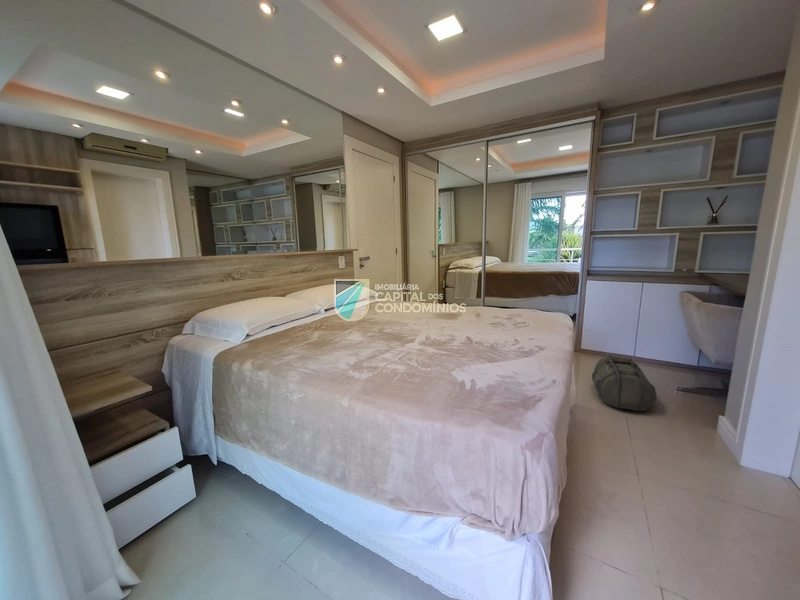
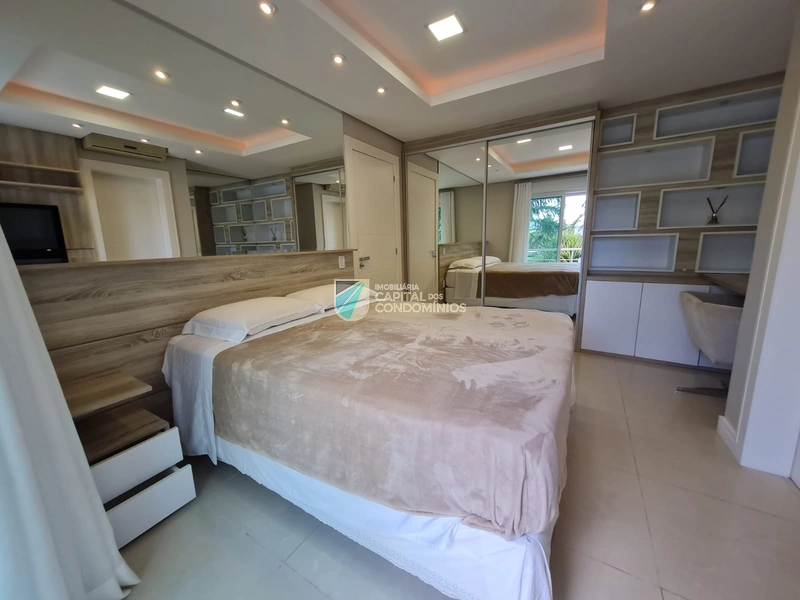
- backpack (622, 379)
